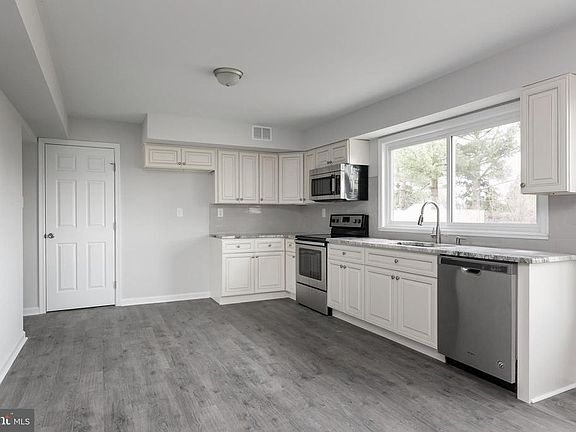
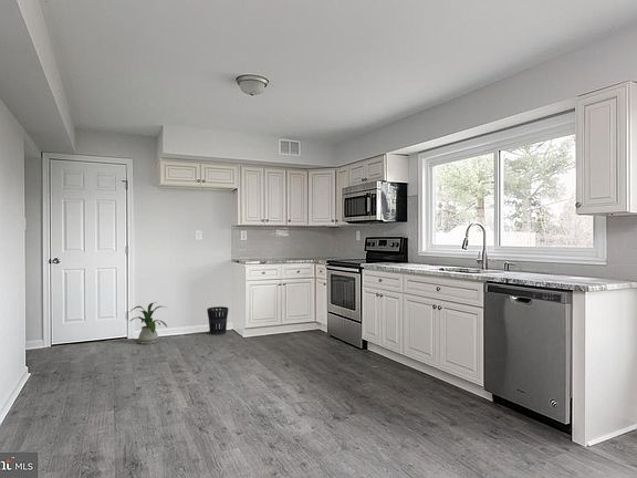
+ wastebasket (218, 320)
+ house plant (148, 320)
